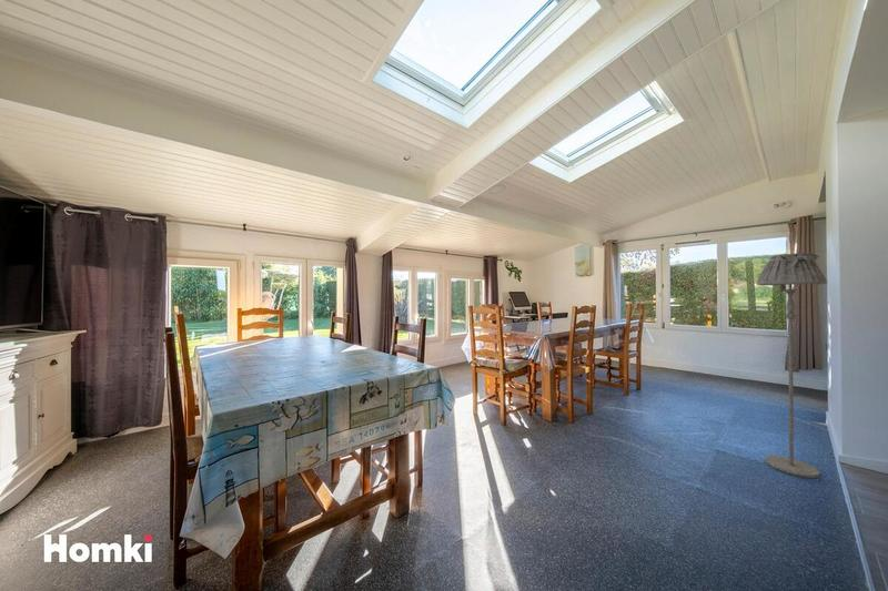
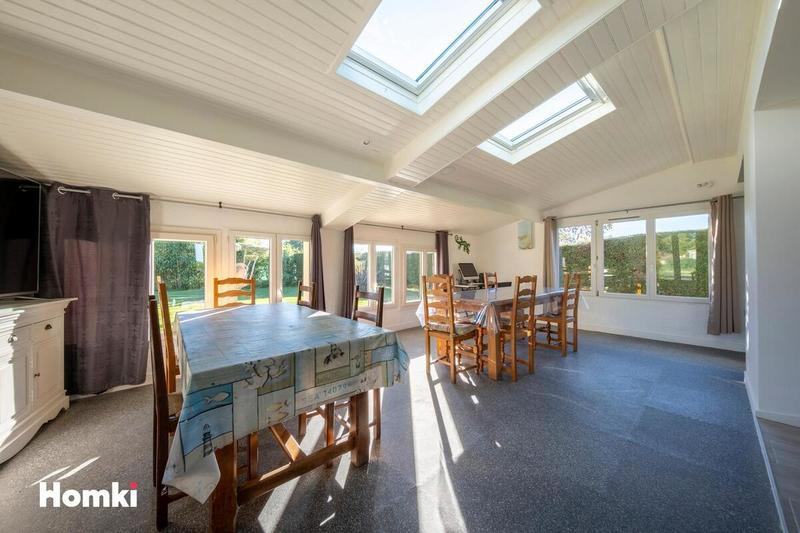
- floor lamp (790, 360)
